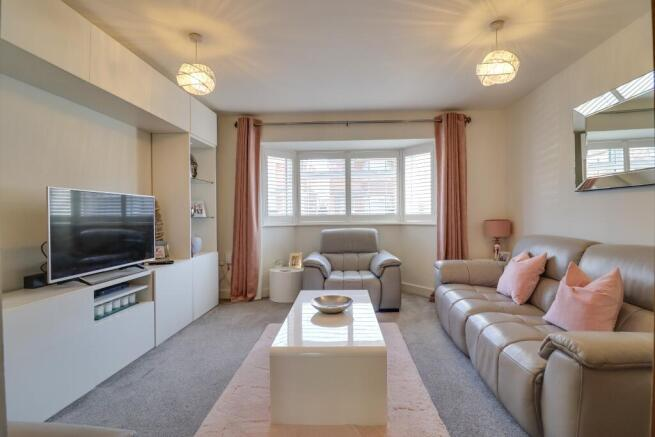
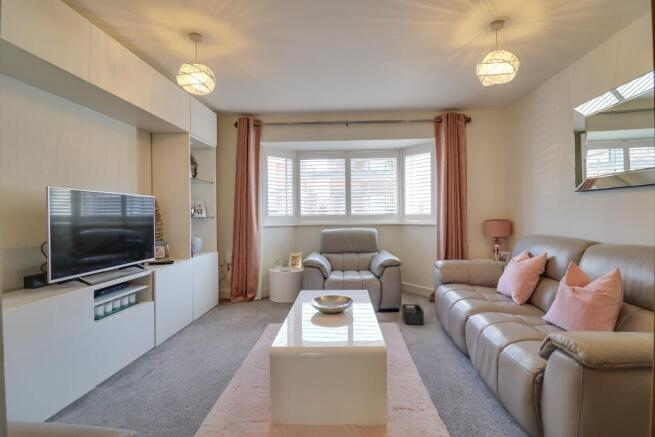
+ storage bin (412, 313)
